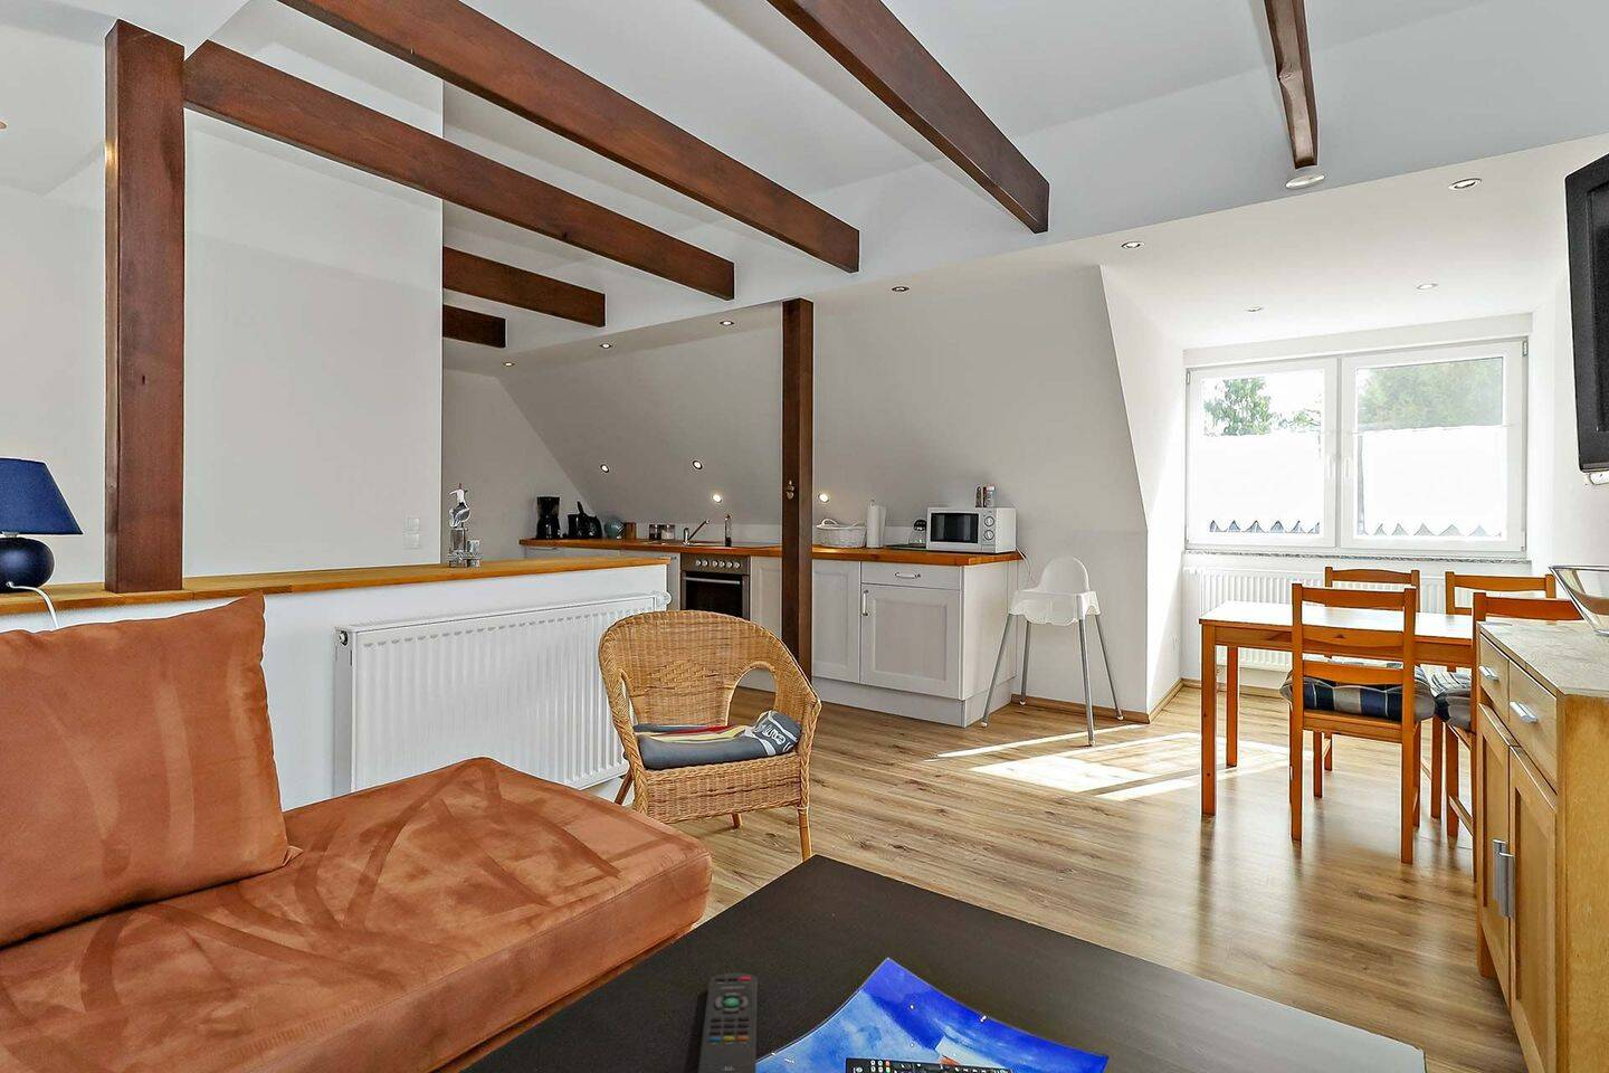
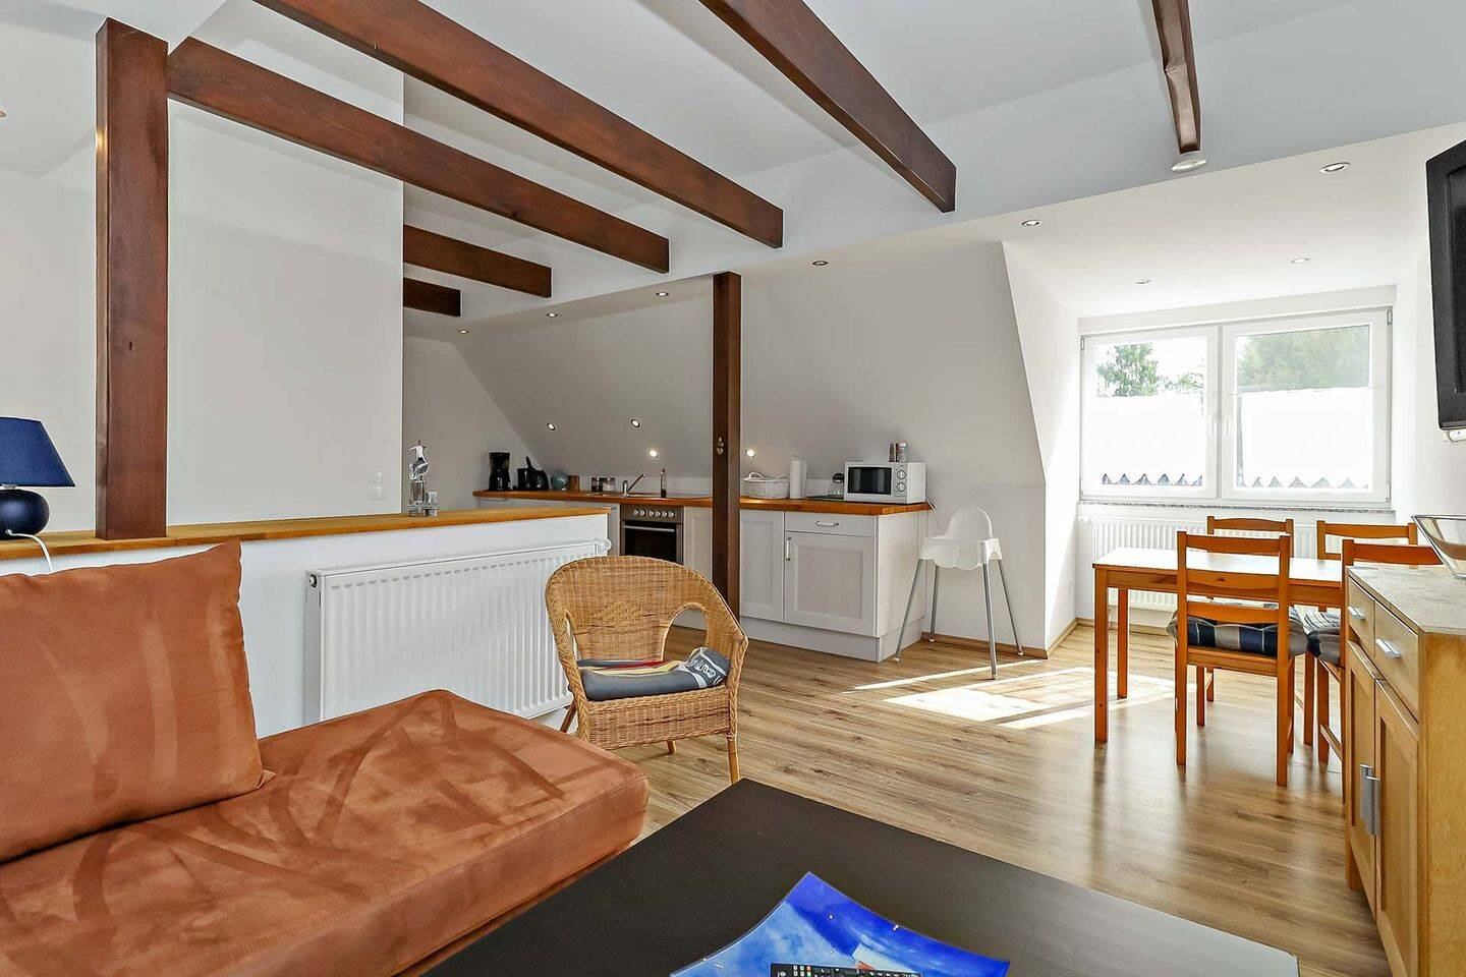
- remote control (729, 1026)
